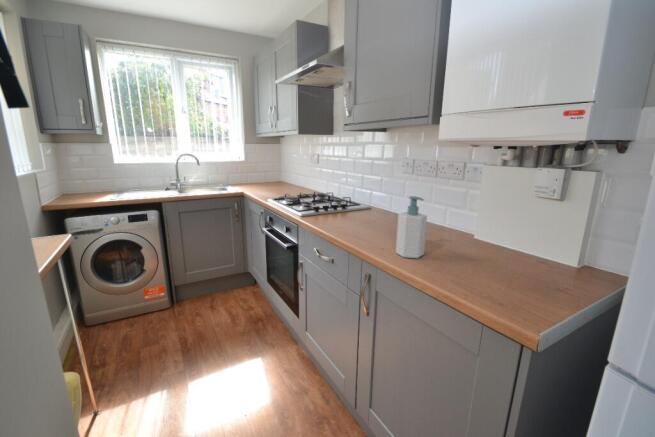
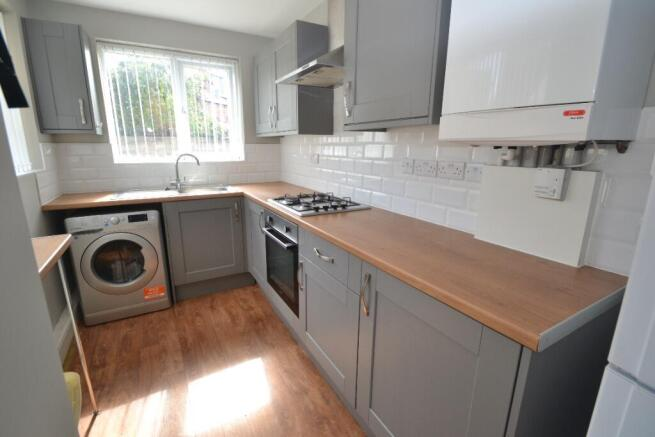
- soap bottle (411, 226)
